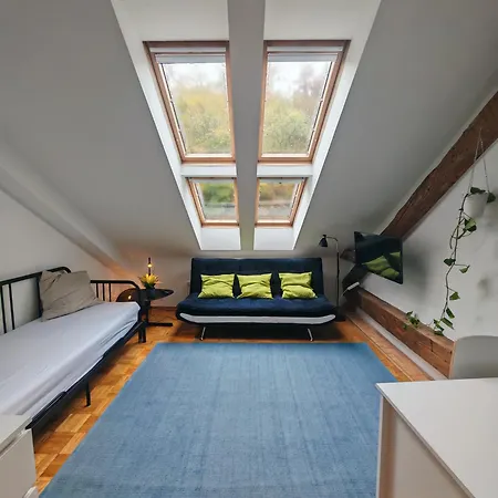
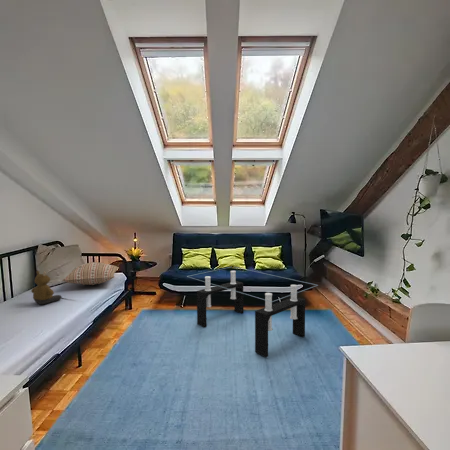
+ coffee table (243, 308)
+ cushion (93, 273)
+ bear (46, 286)
